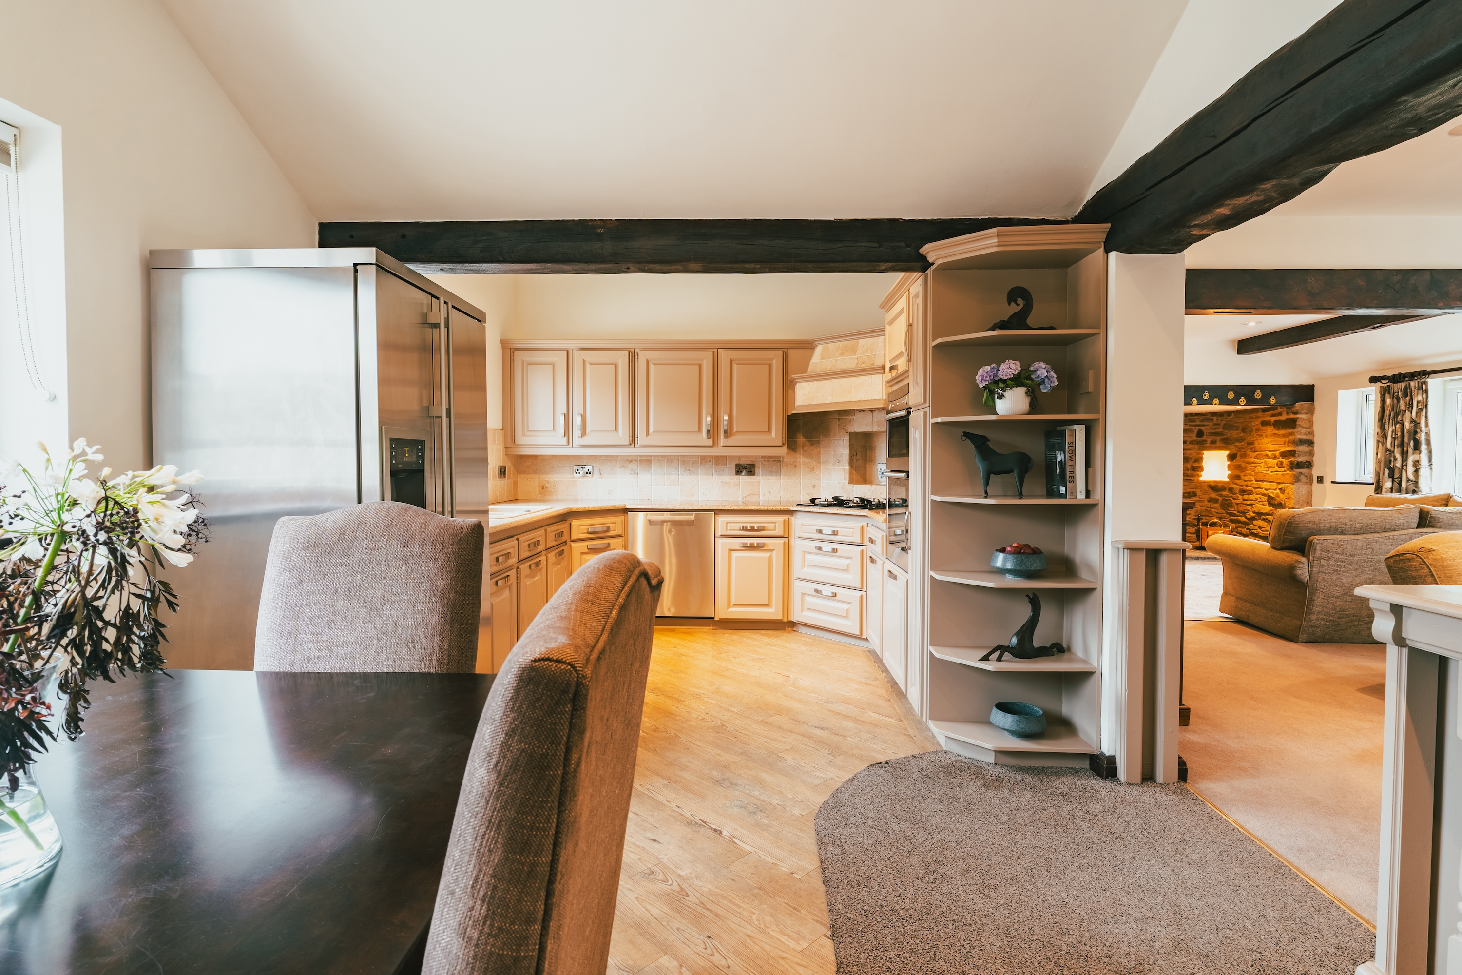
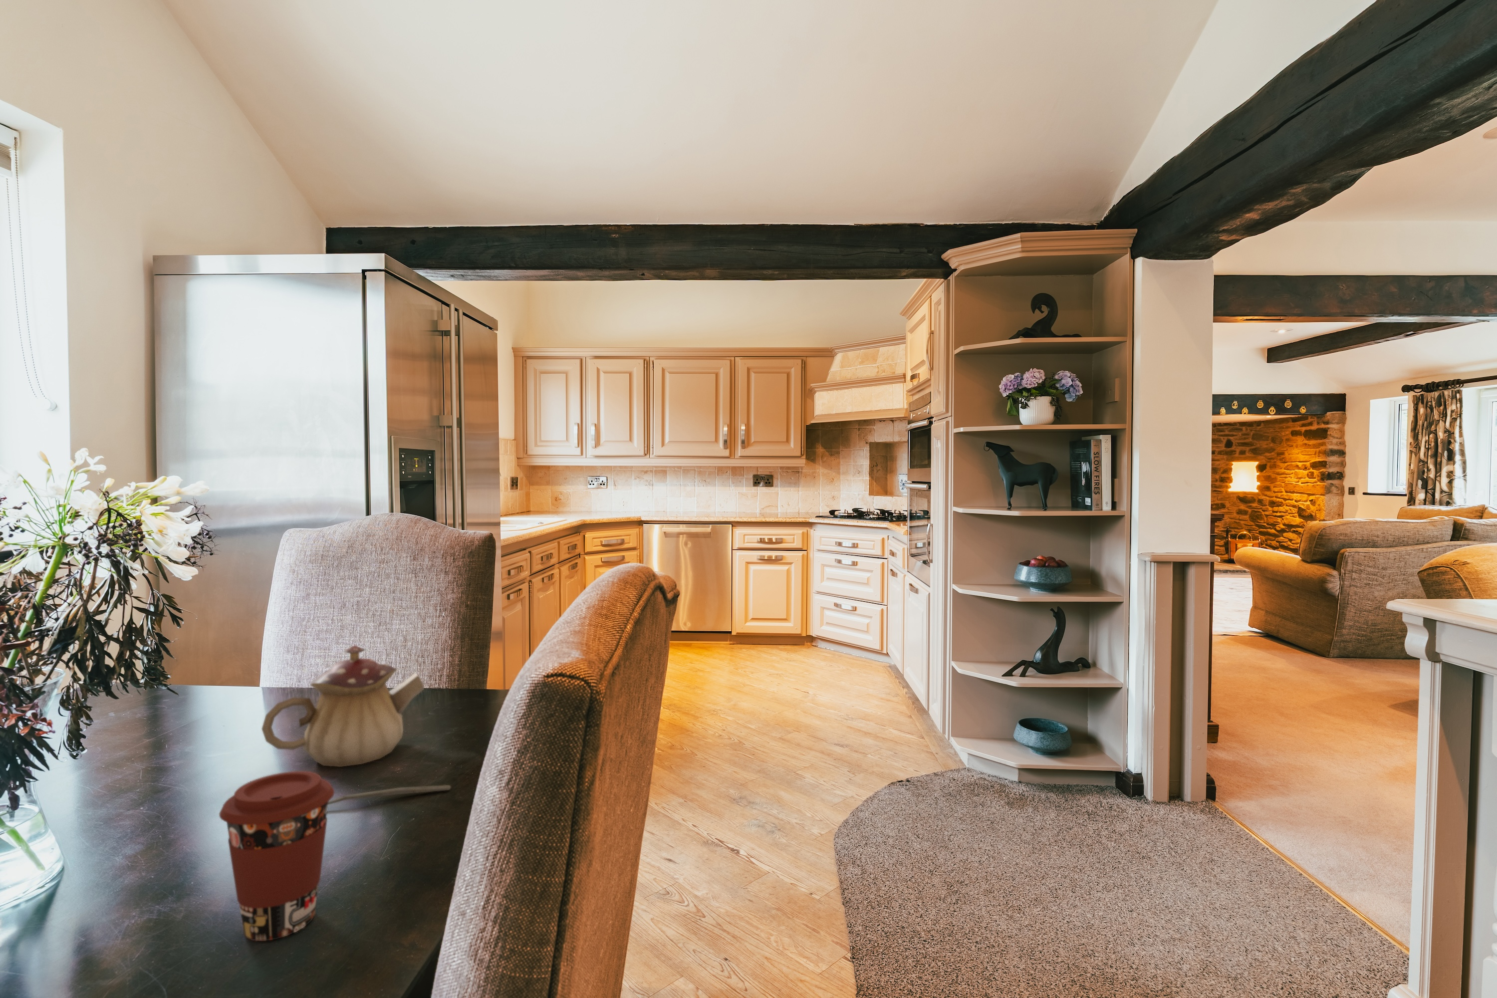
+ coffee cup (280, 854)
+ teapot (348, 701)
+ spoon (360, 796)
